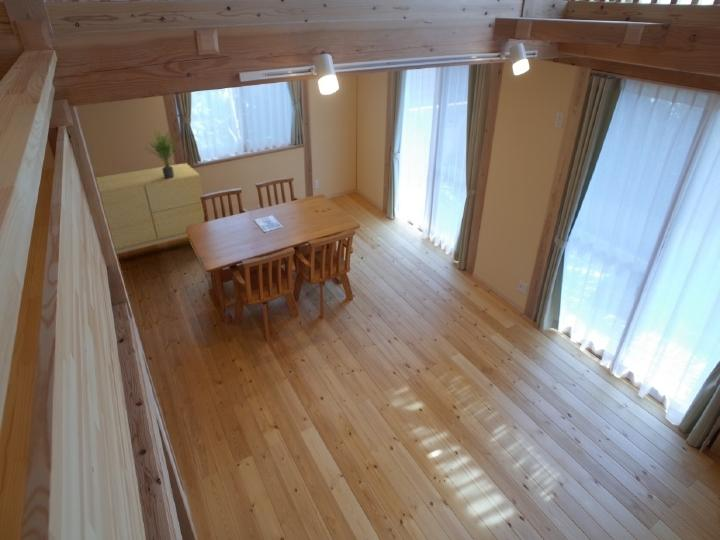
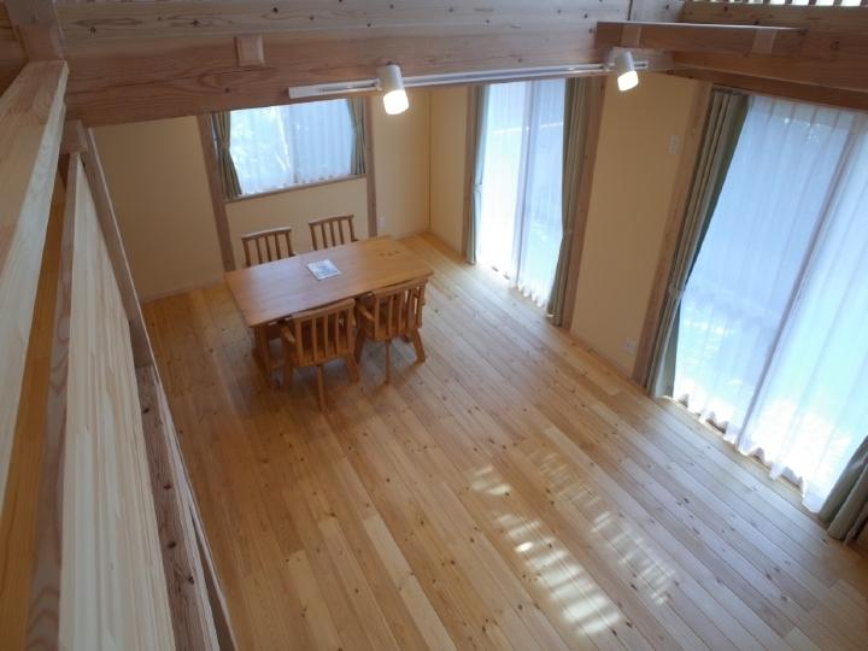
- sideboard (148, 217)
- potted plant (161, 153)
